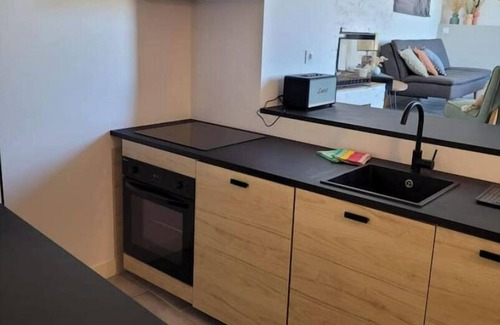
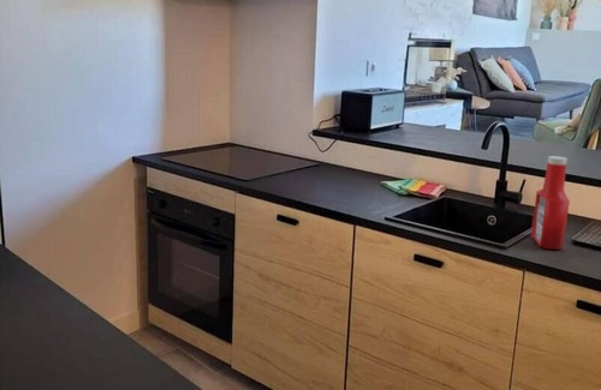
+ soap bottle (552, 200)
